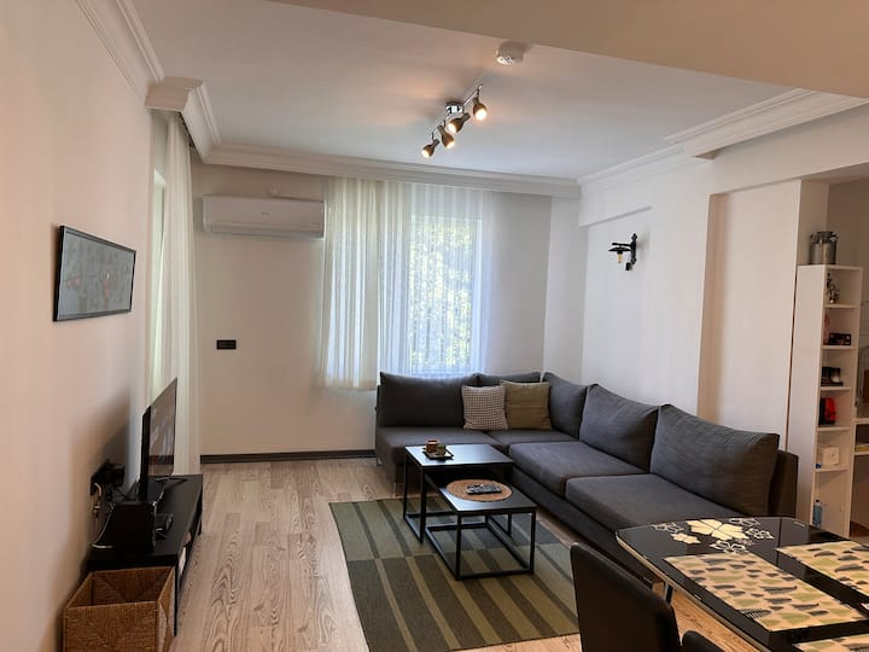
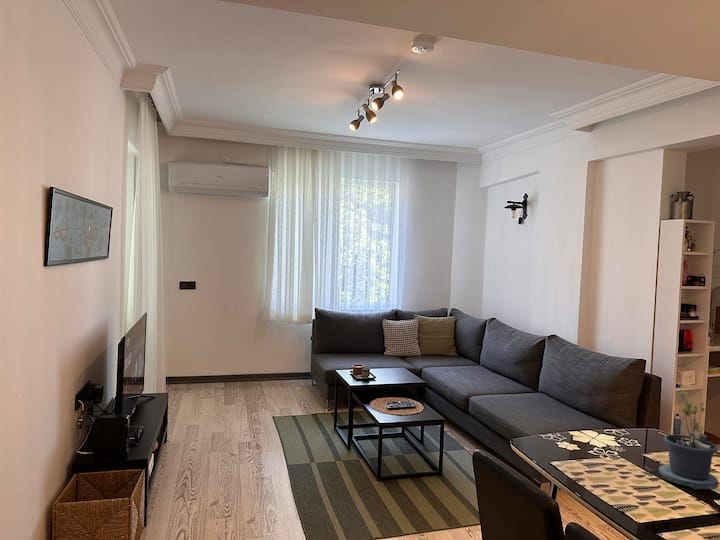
+ potted plant (688, 432)
